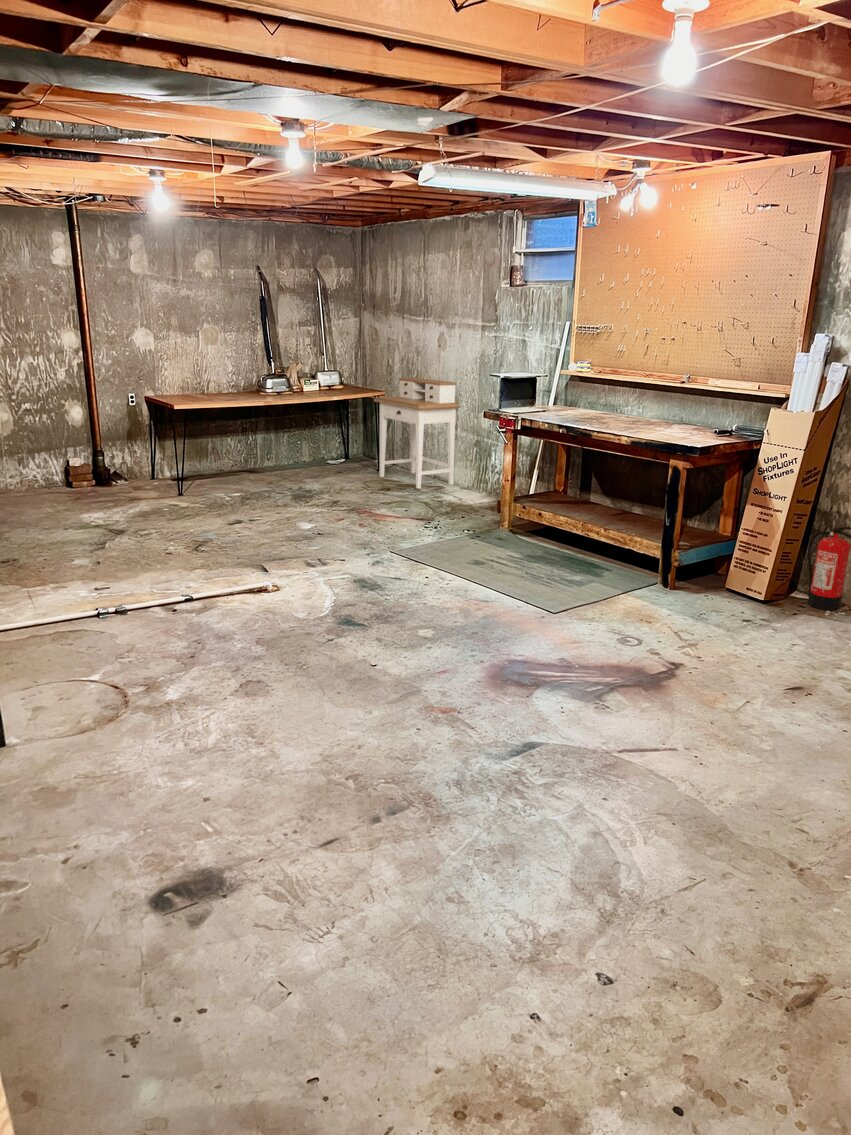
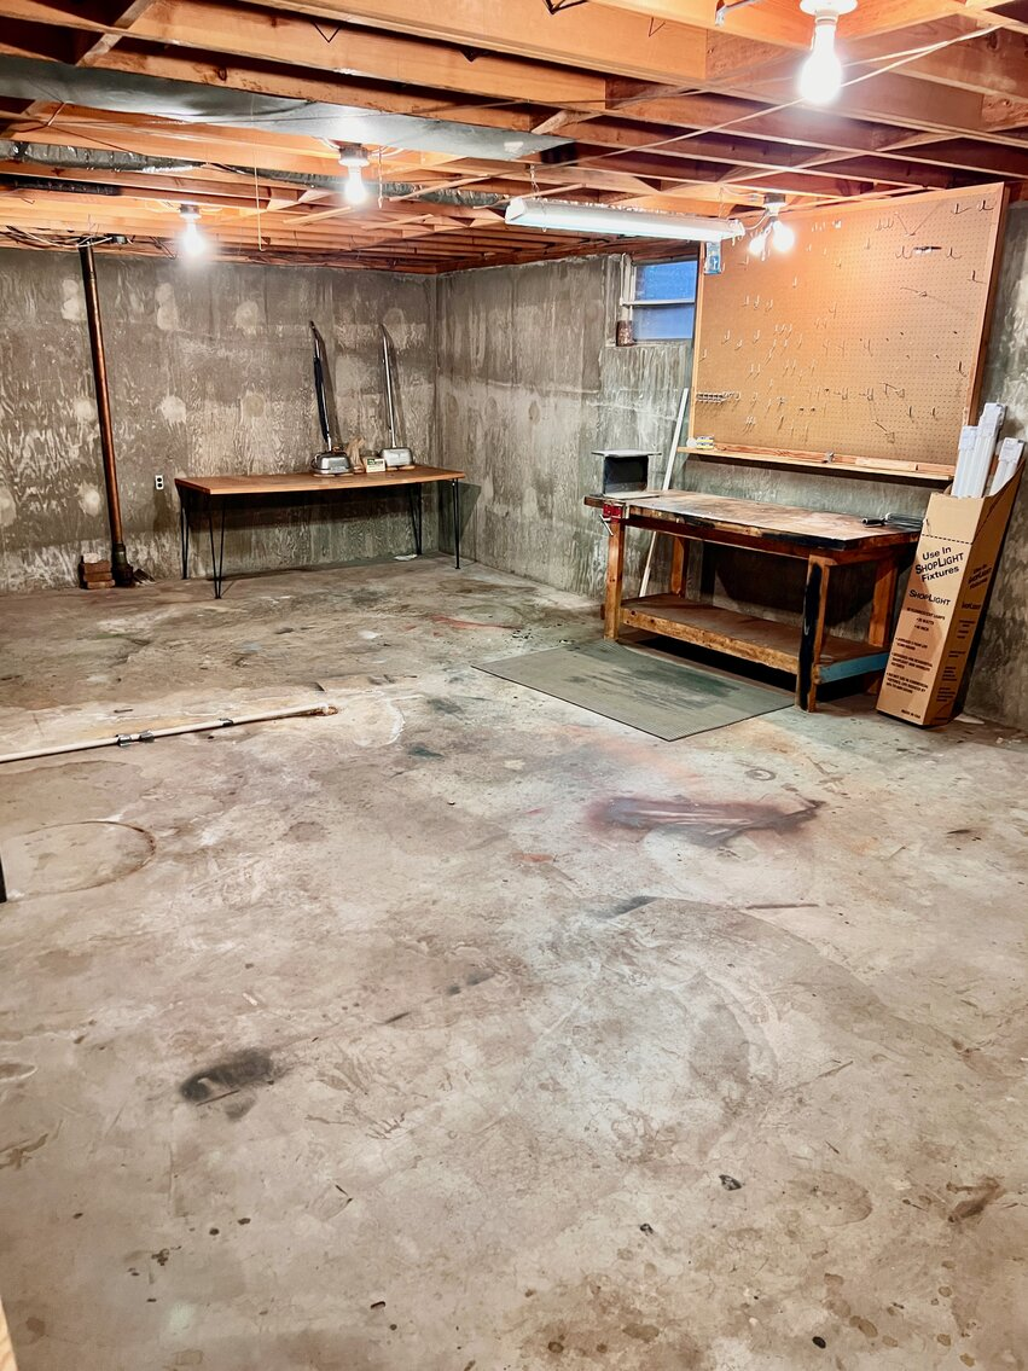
- fire extinguisher (827, 564)
- desk (415, 431)
